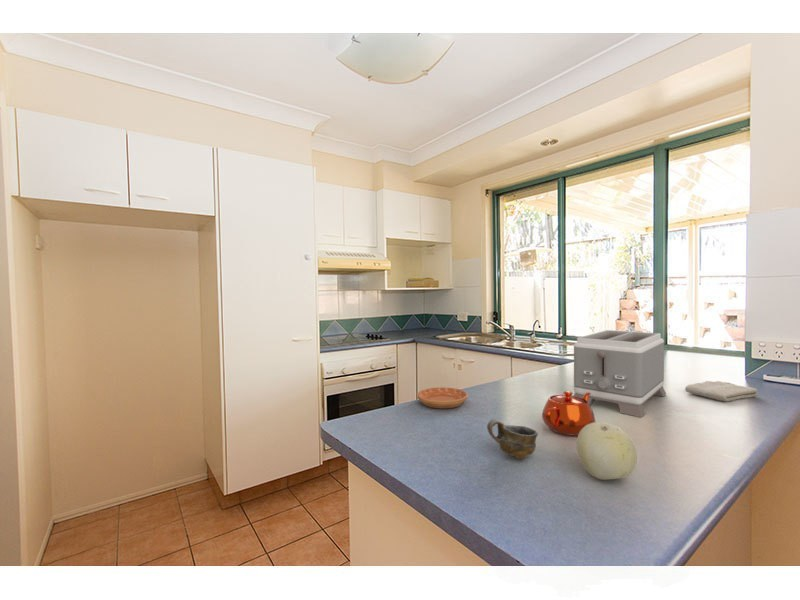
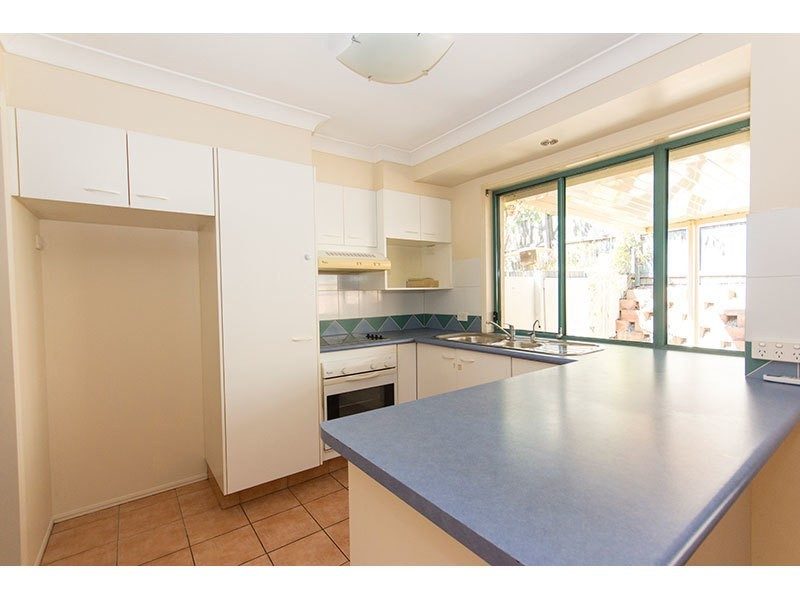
- cup (513, 436)
- teapot (569, 410)
- saucer (442, 398)
- washcloth (721, 390)
- toaster (618, 367)
- fruit (605, 451)
